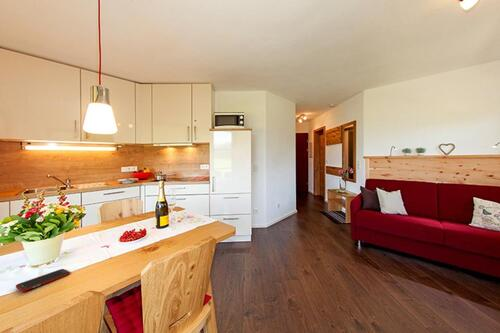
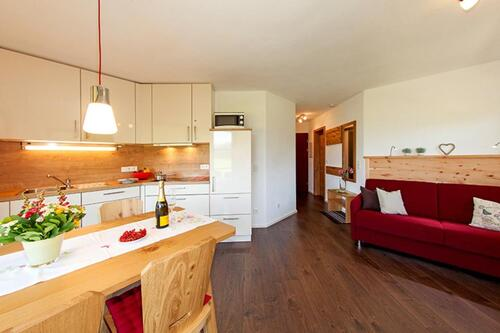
- cell phone (44, 279)
